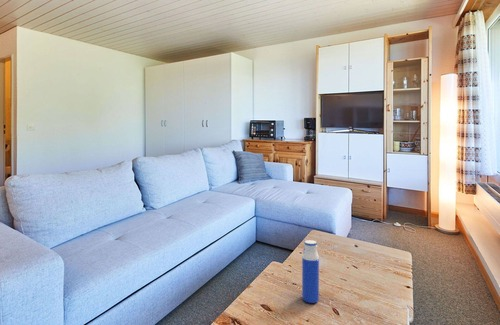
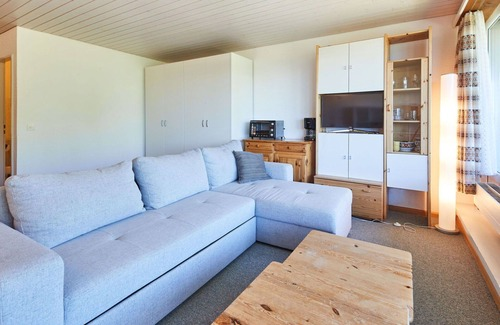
- water bottle (310, 270)
